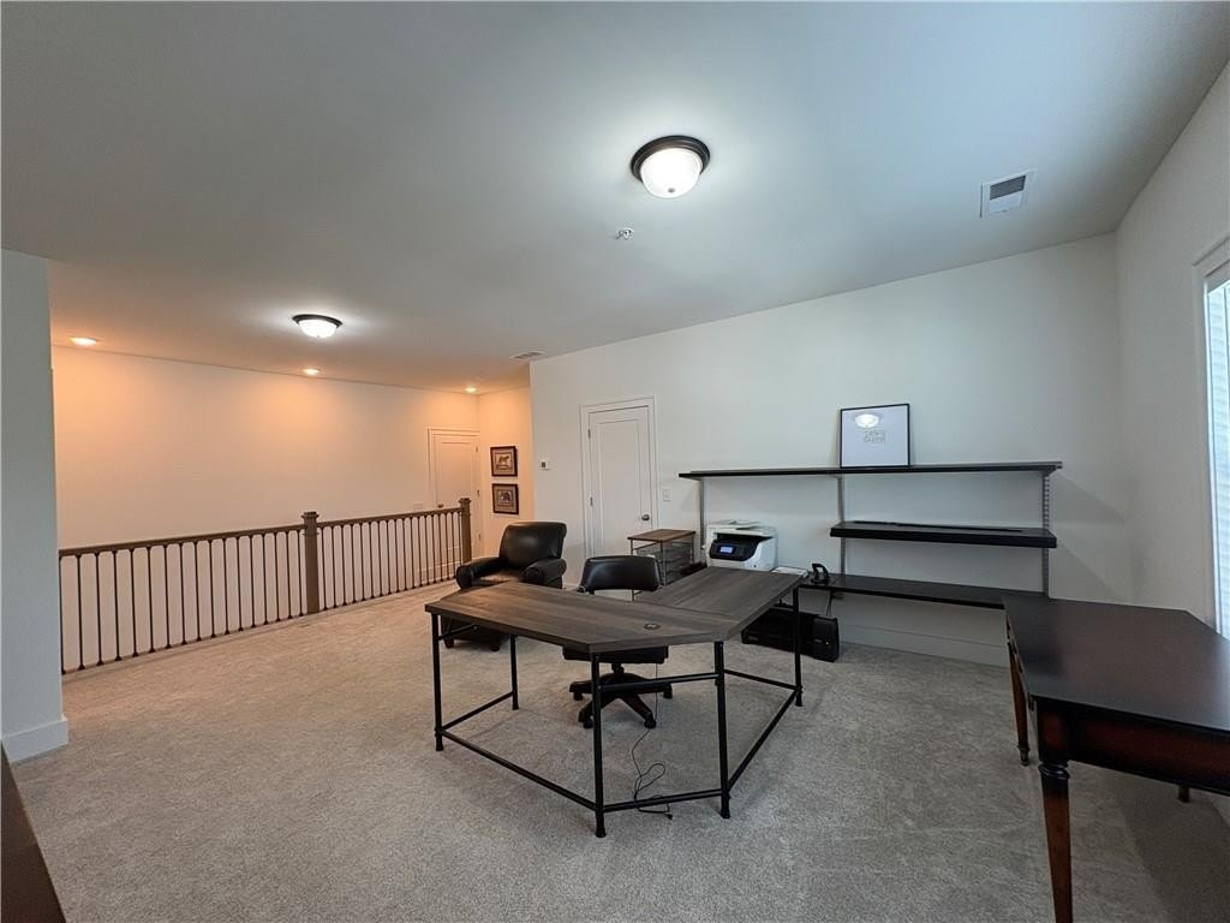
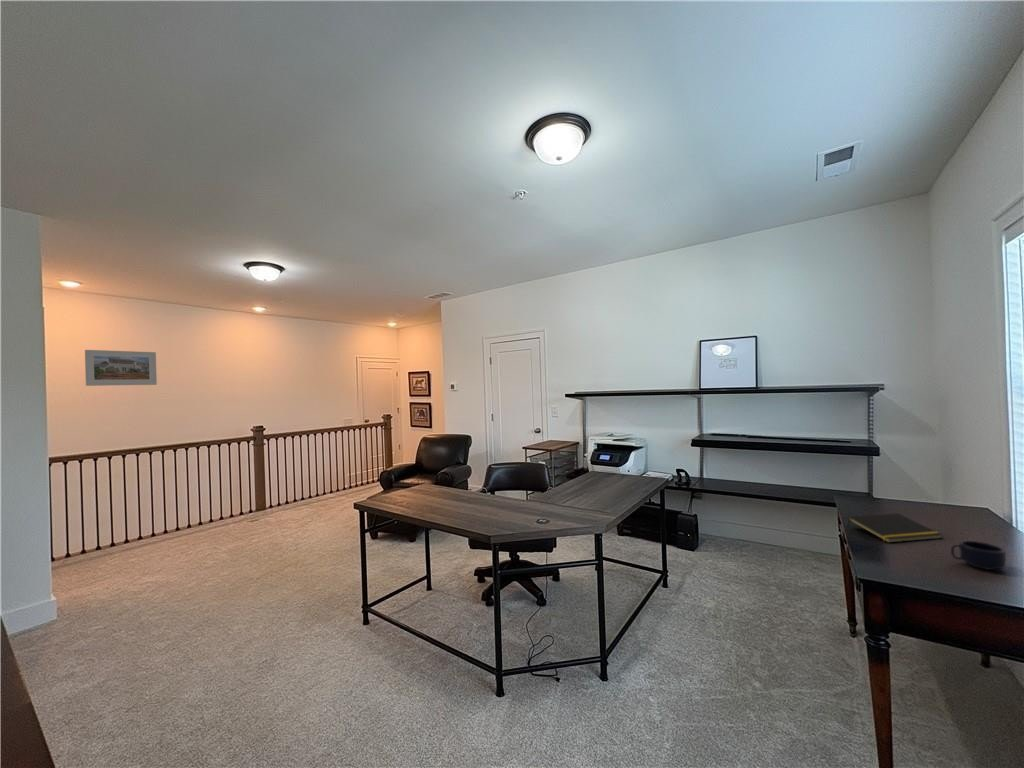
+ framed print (122, 368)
+ notepad (893, 527)
+ mug (977, 555)
